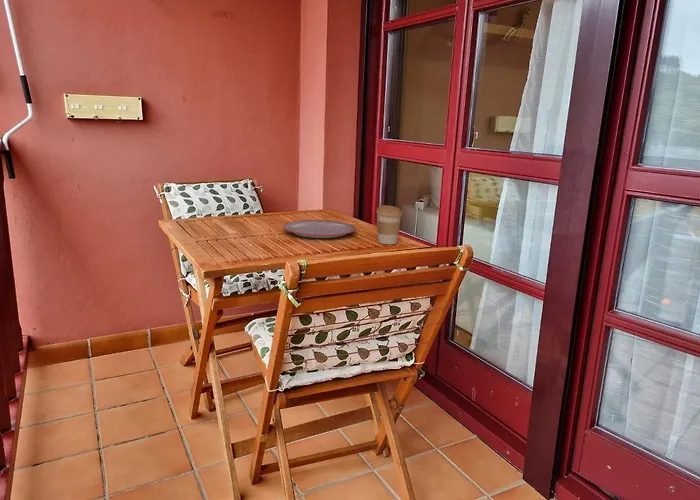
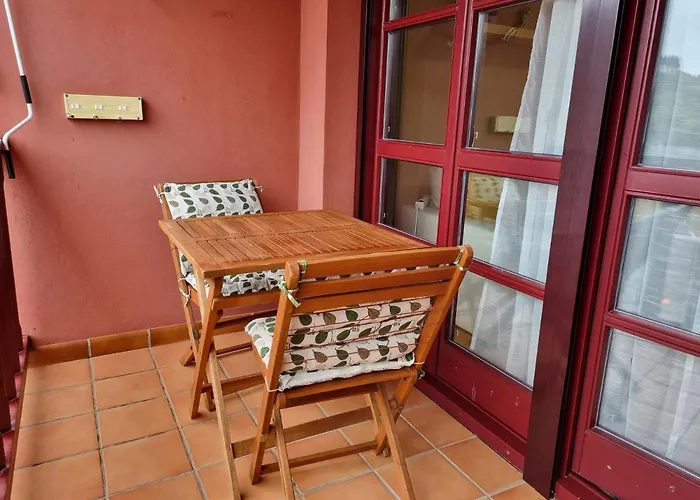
- plate (319, 229)
- coffee cup (388, 224)
